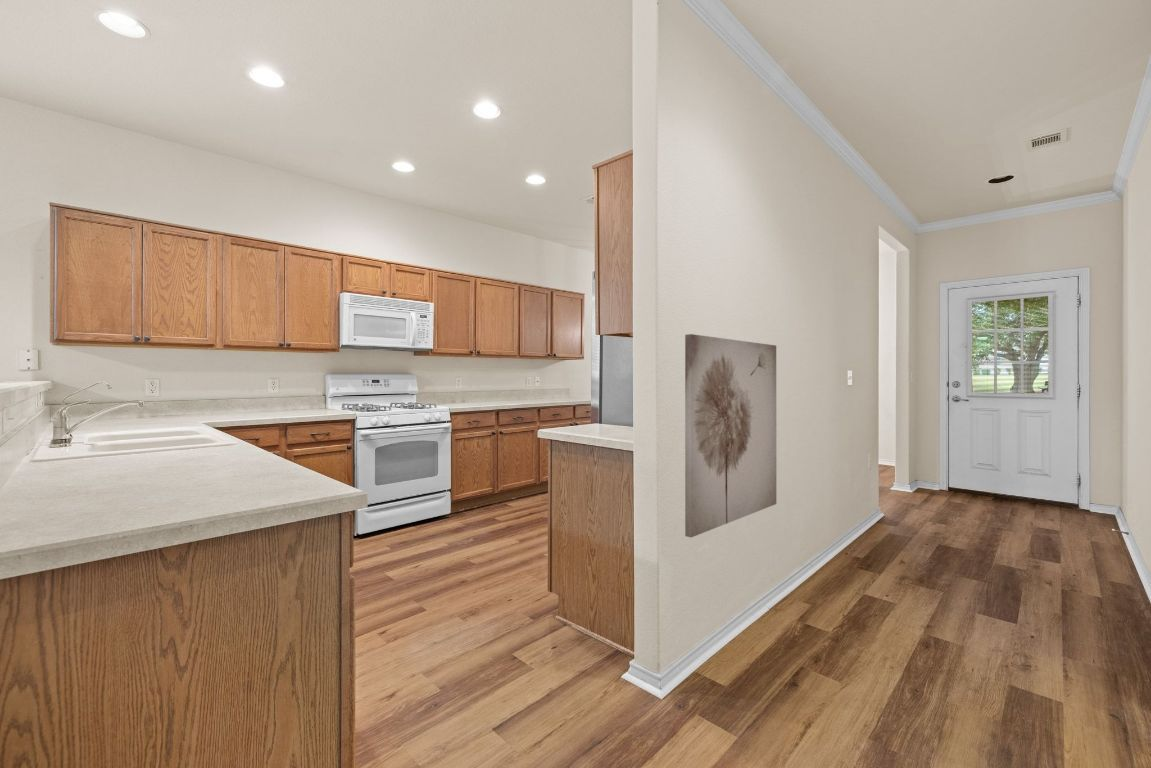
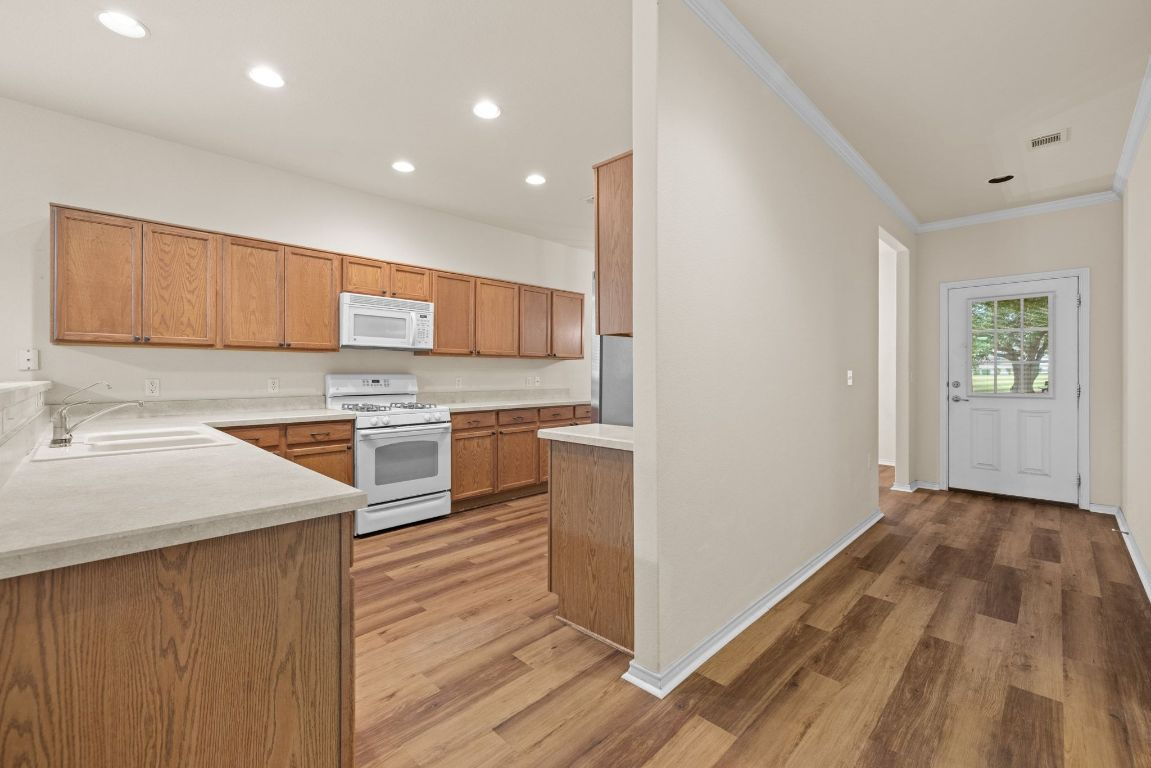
- wall art (736, 429)
